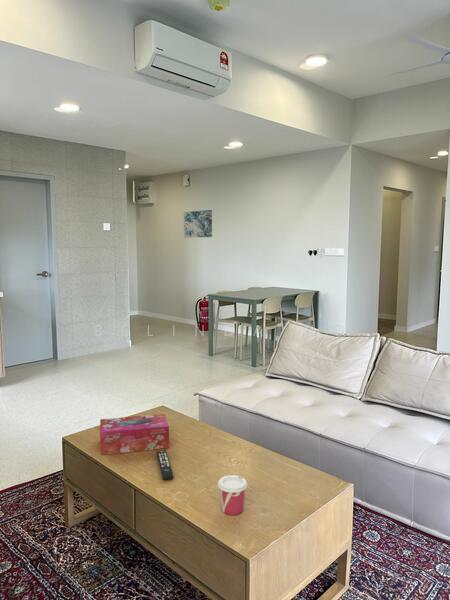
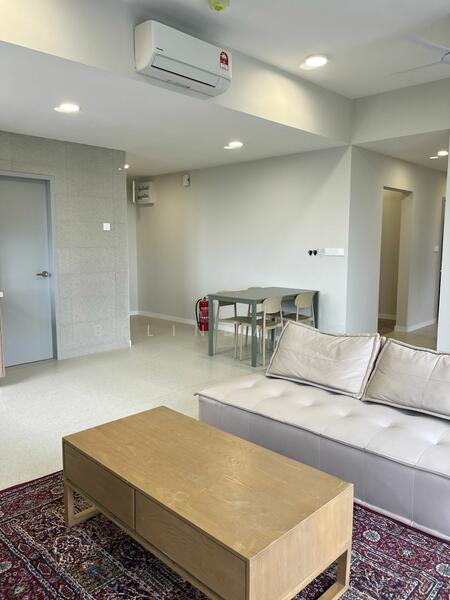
- tissue box (134, 433)
- cup (232, 495)
- remote control (164, 463)
- wall art (197, 224)
